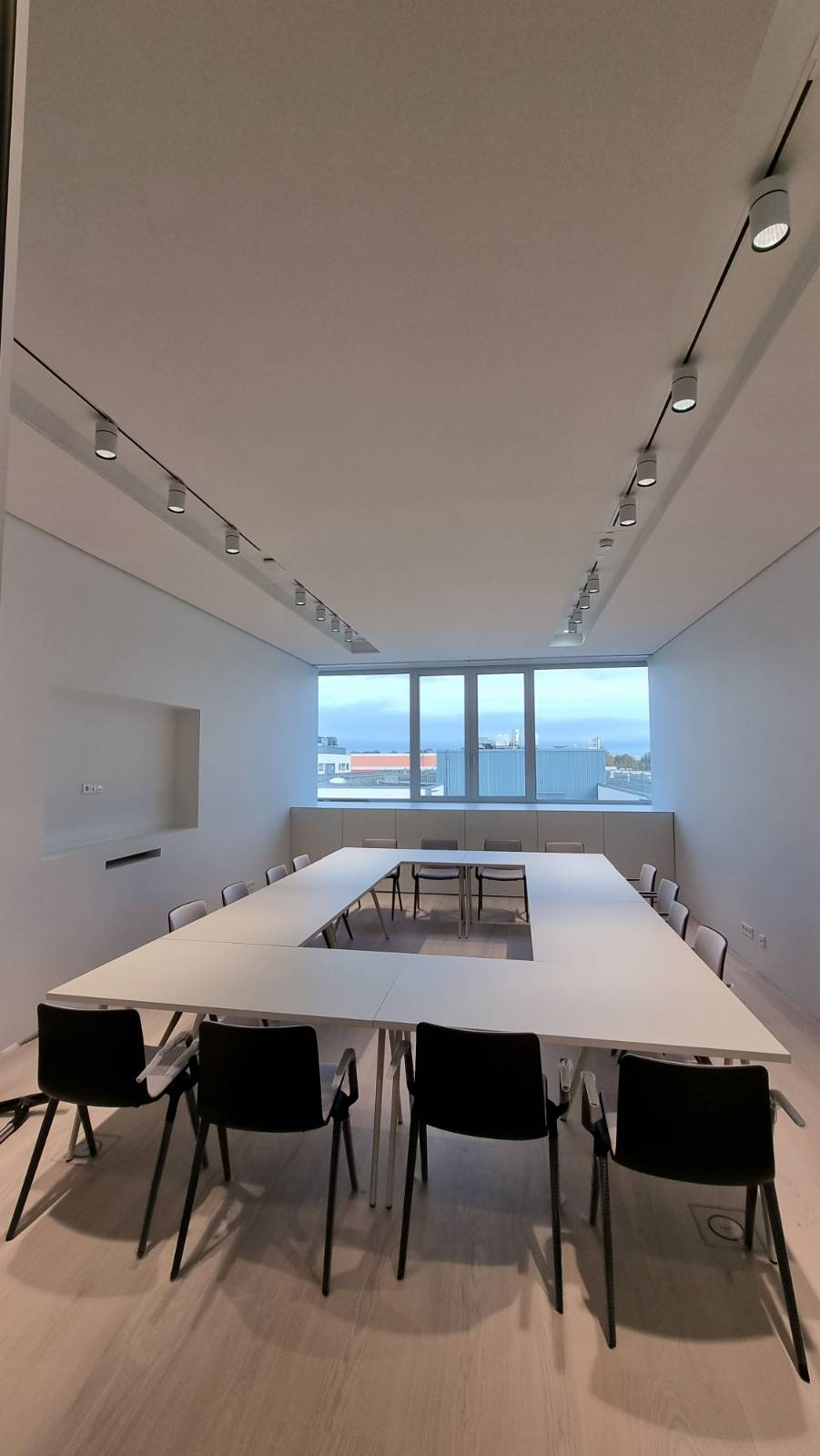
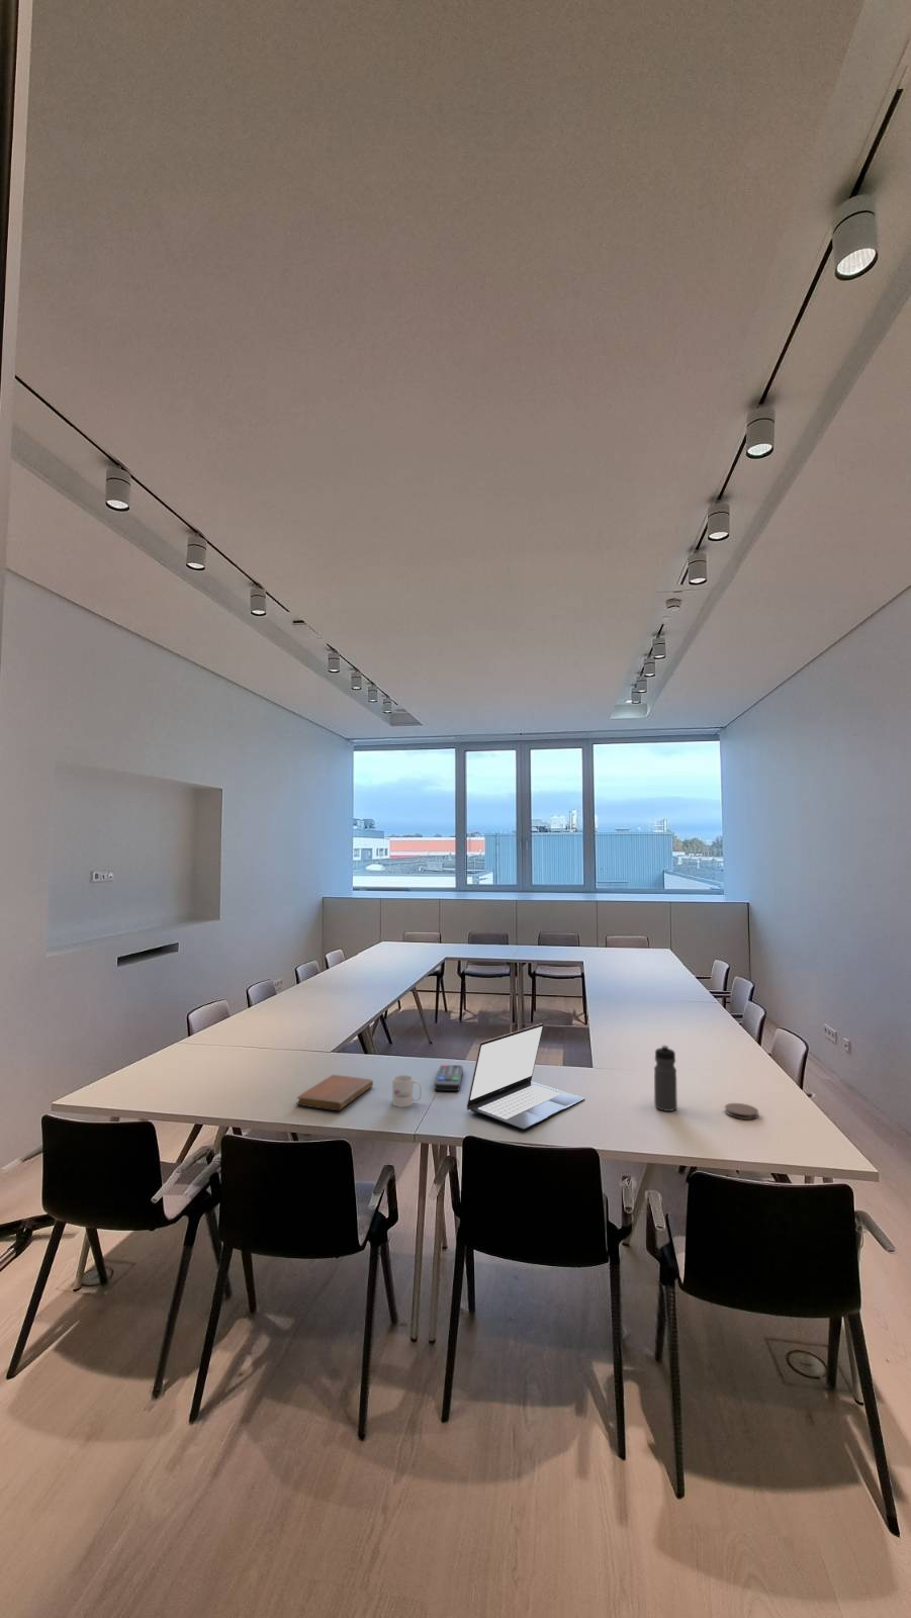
+ water bottle (665, 1076)
+ laptop (527, 1070)
+ notebook (336, 1091)
+ mug (407, 1090)
+ coaster (741, 1110)
+ remote control (449, 1077)
